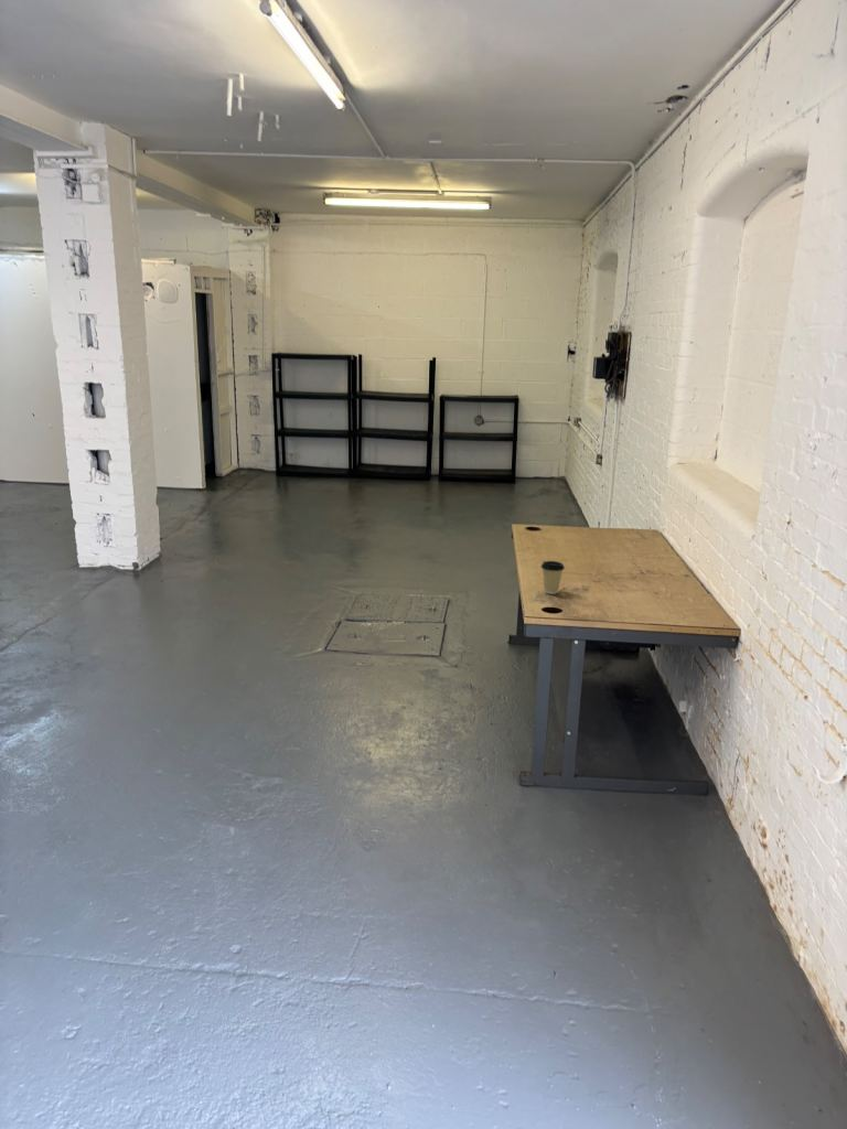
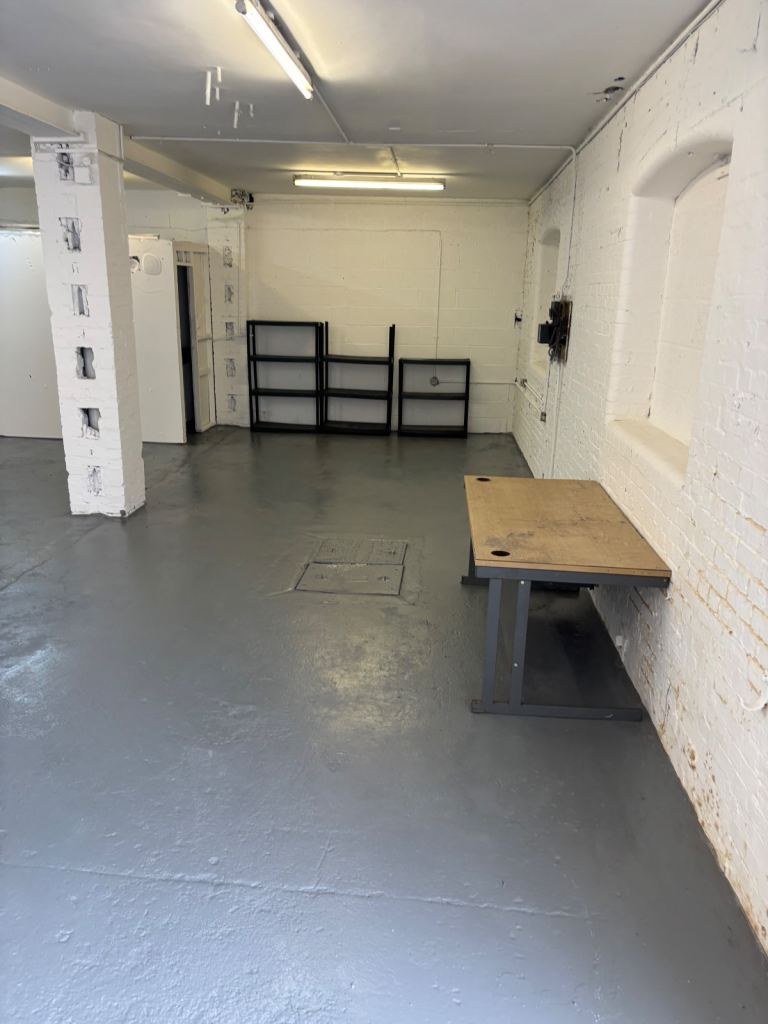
- coffee cup (551, 577)
